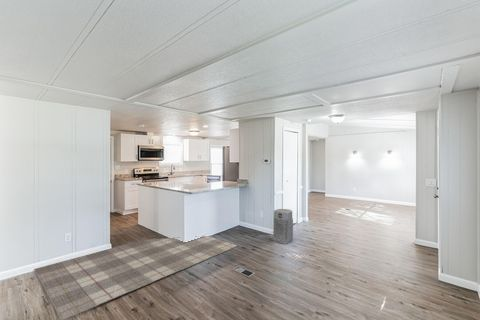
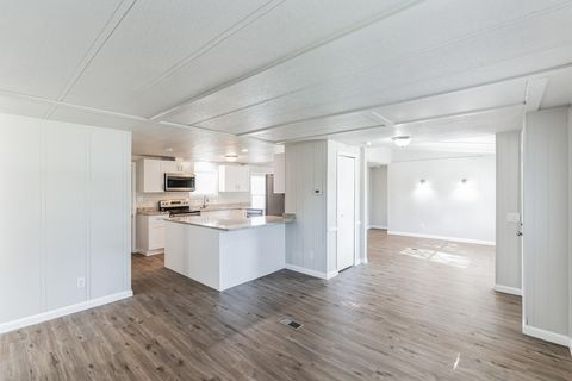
- air purifier (283, 225)
- rug (148, 256)
